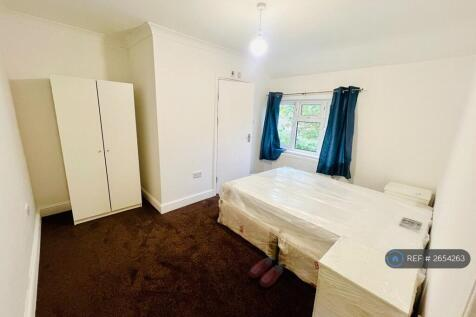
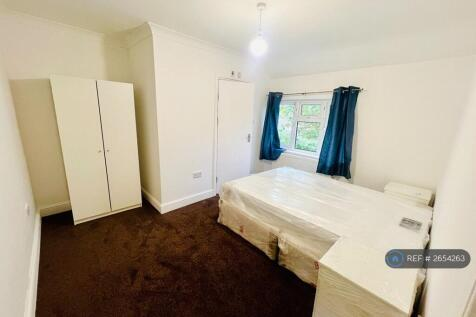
- slippers (266, 269)
